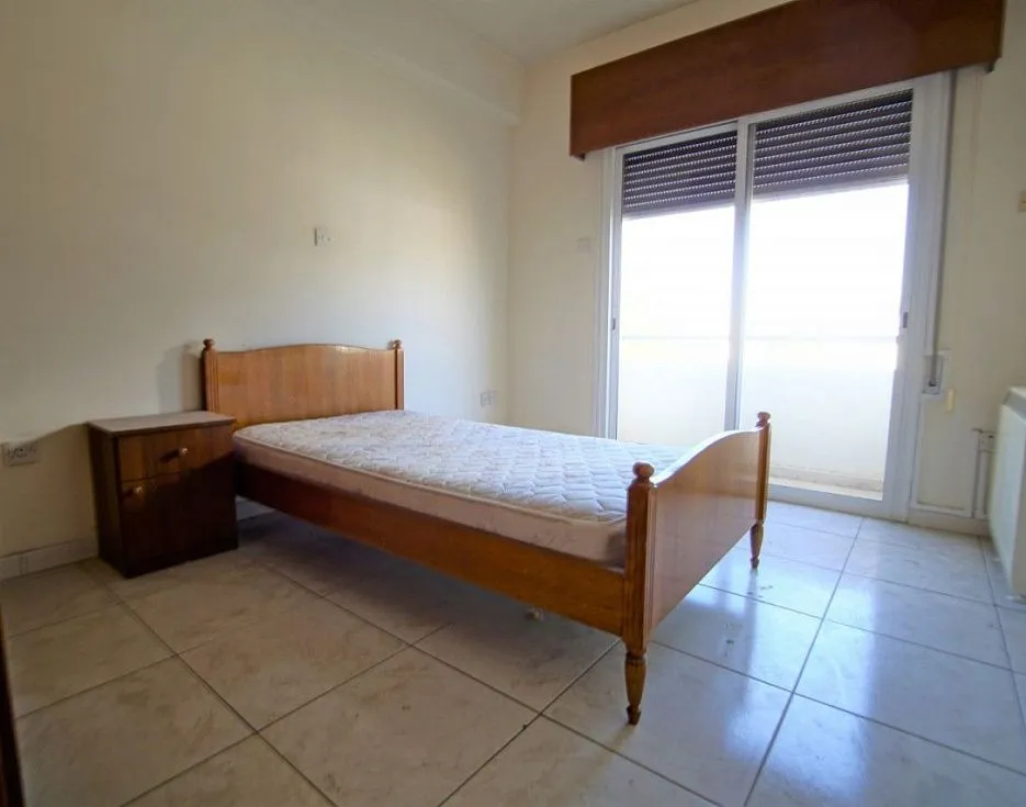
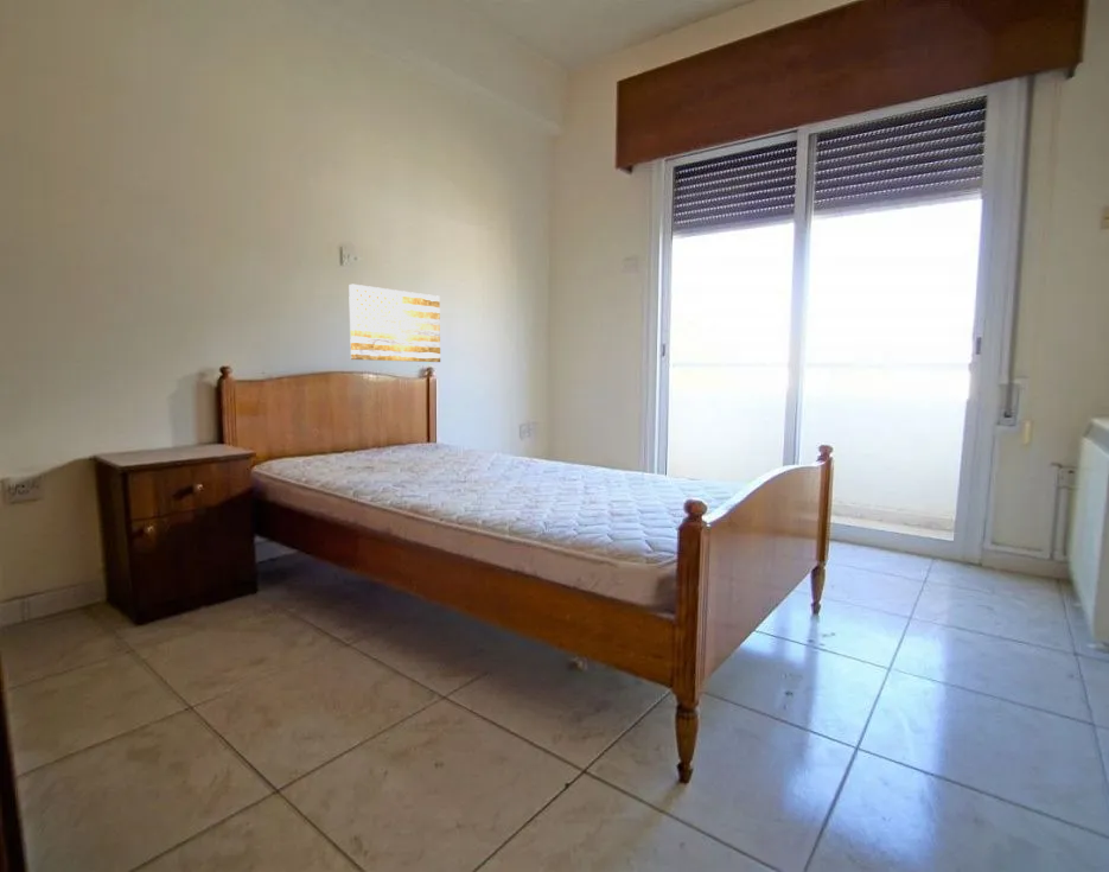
+ wall art (397, 325)
